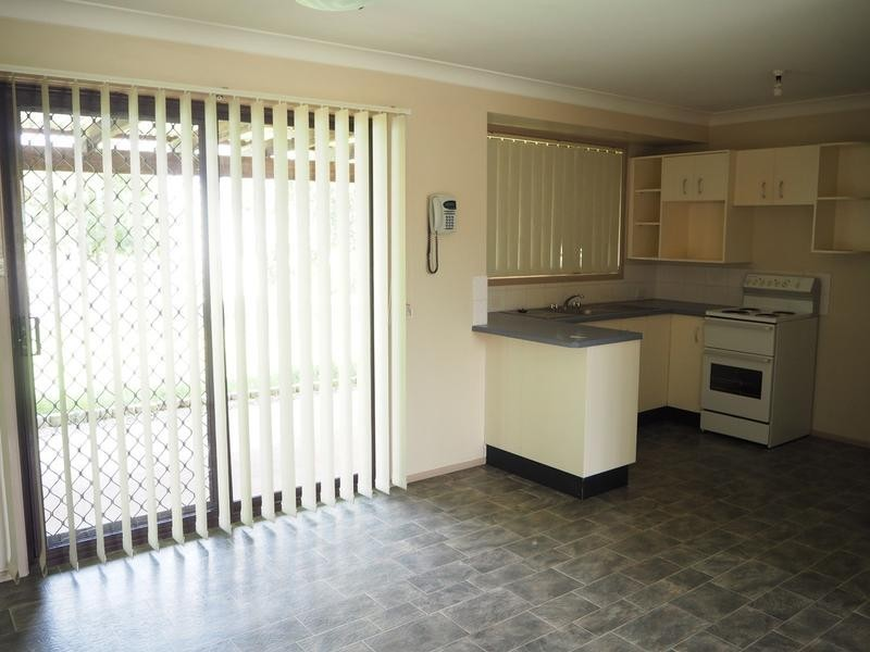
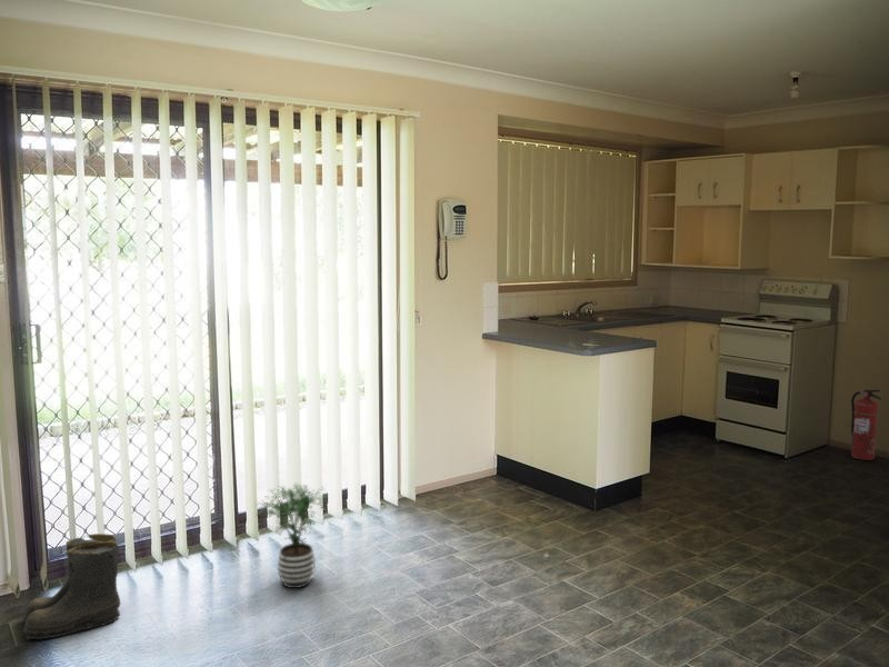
+ potted plant (292, 534)
+ boots (70, 583)
+ fire extinguisher (865, 422)
